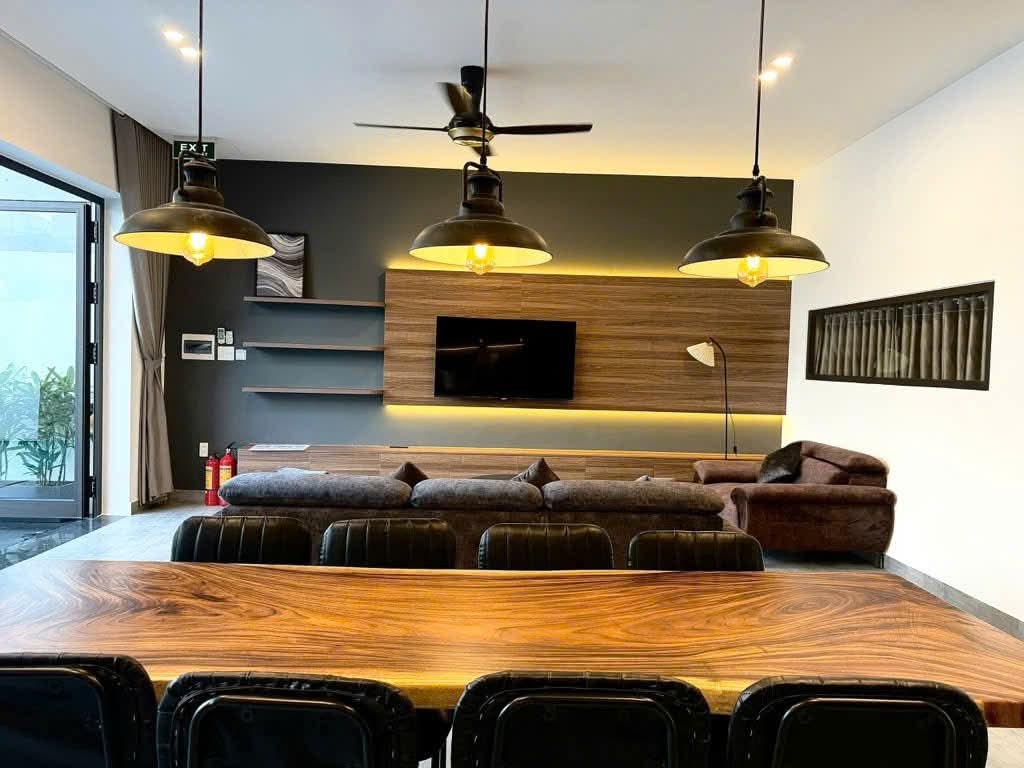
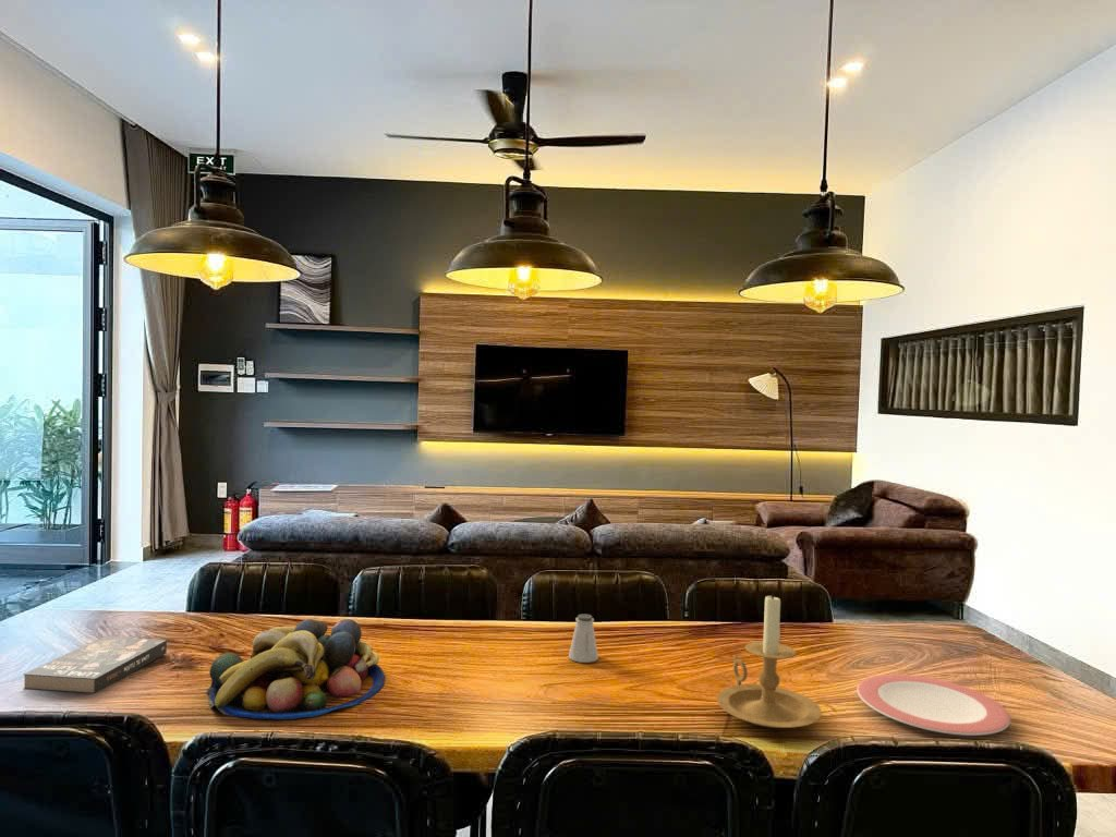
+ book (99, 663)
+ candle holder (769, 654)
+ fruit bowl (301, 656)
+ plate (930, 704)
+ saltshaker (584, 636)
